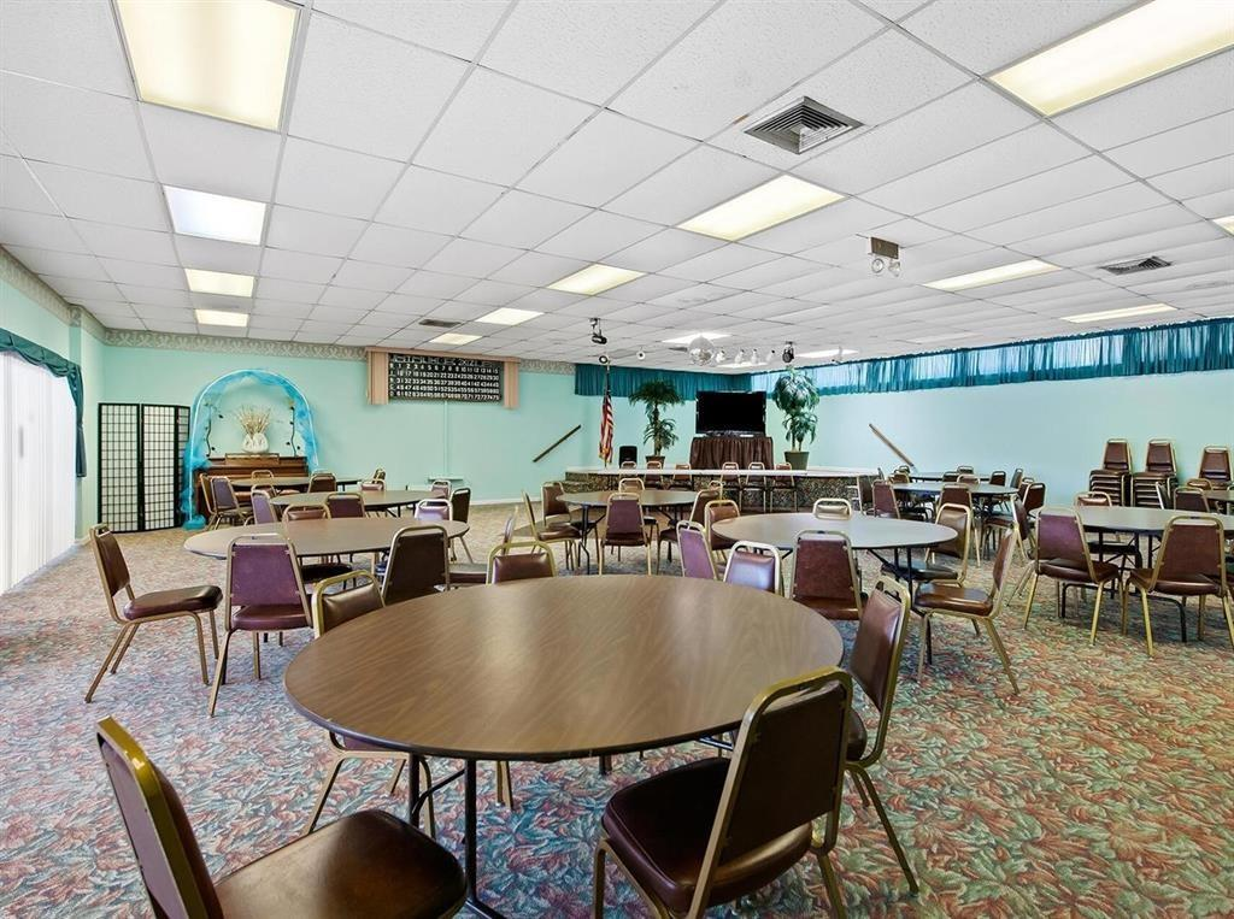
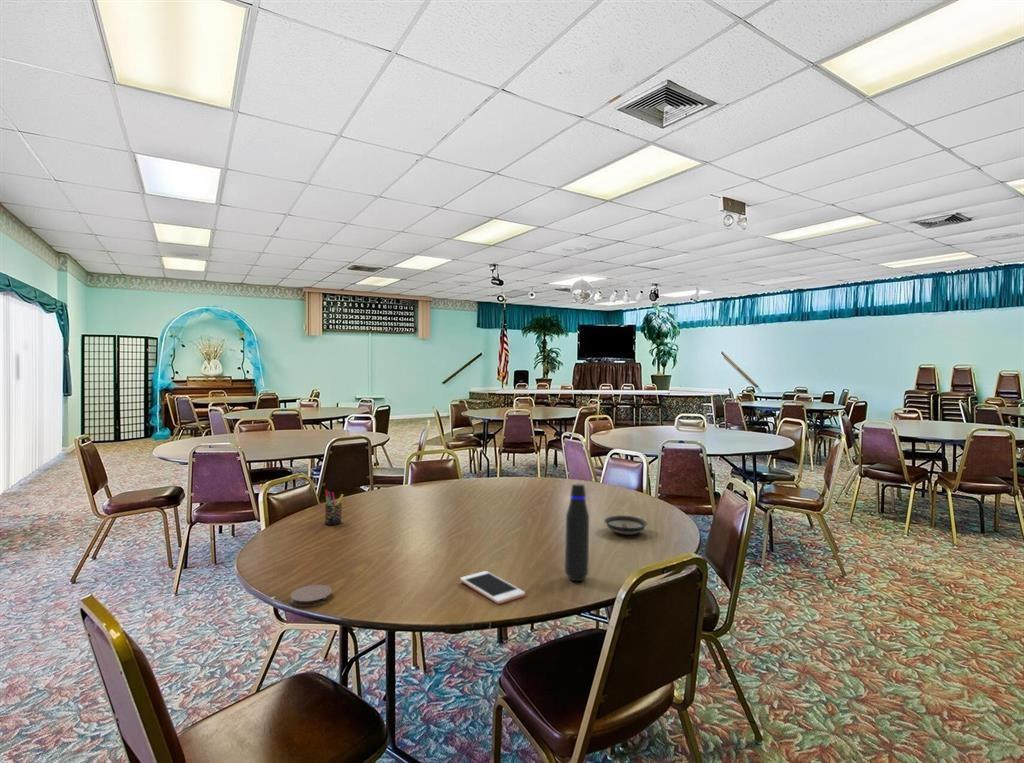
+ water bottle (577, 532)
+ coaster (311, 595)
+ saucer (625, 526)
+ cell phone (491, 586)
+ pen holder (331, 506)
